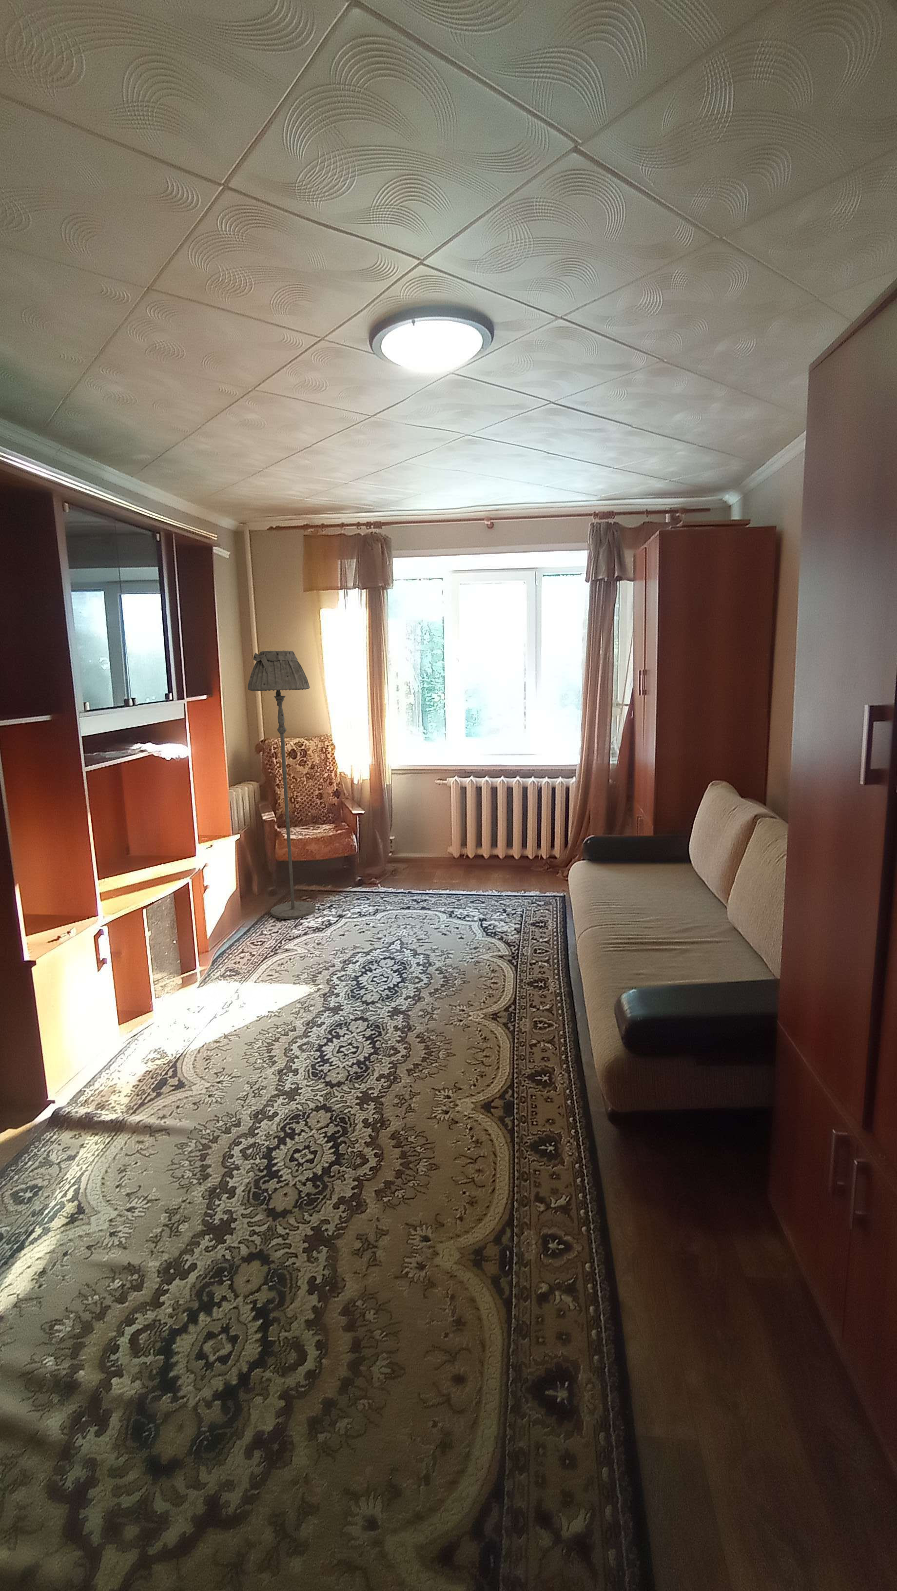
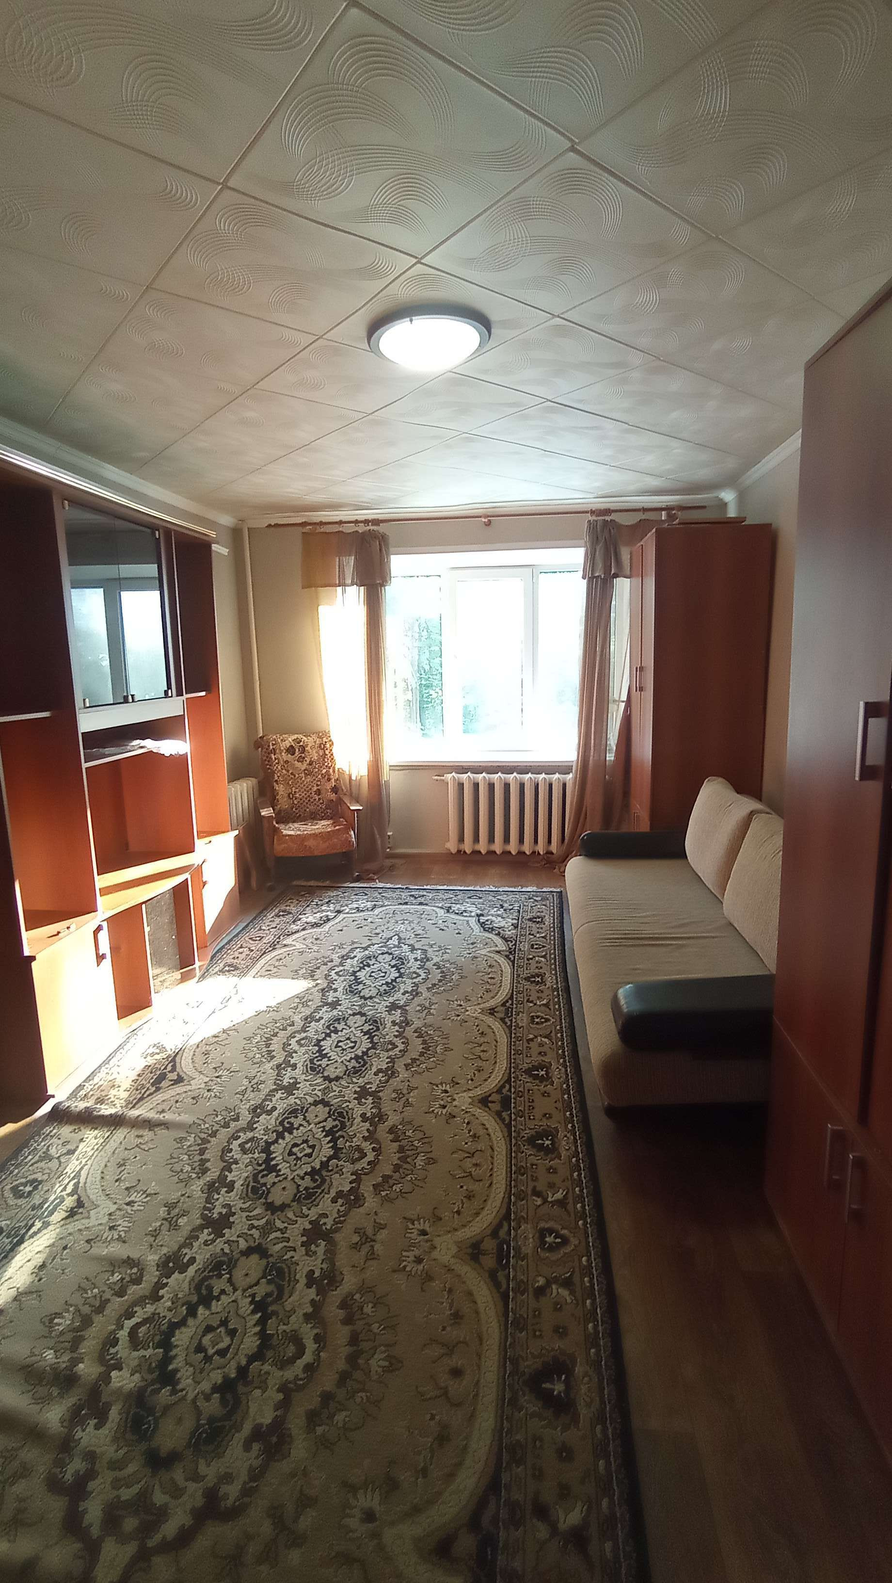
- floor lamp (285, 786)
